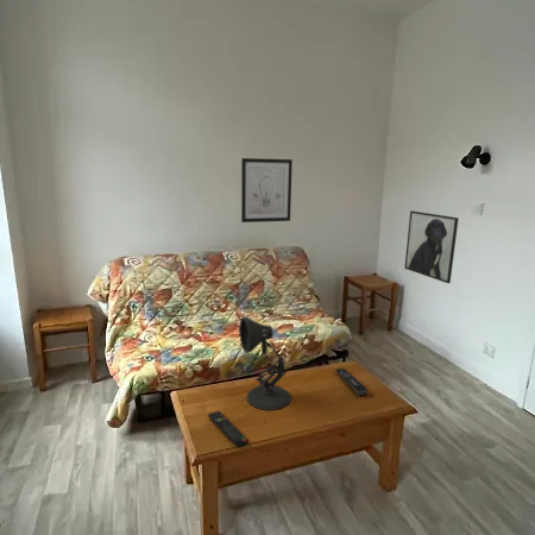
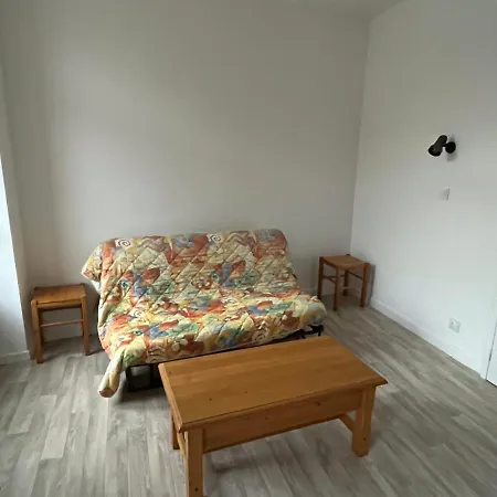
- desk lamp (266, 357)
- remote control (227, 428)
- remote control (350, 380)
- wall art (266, 190)
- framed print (429, 245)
